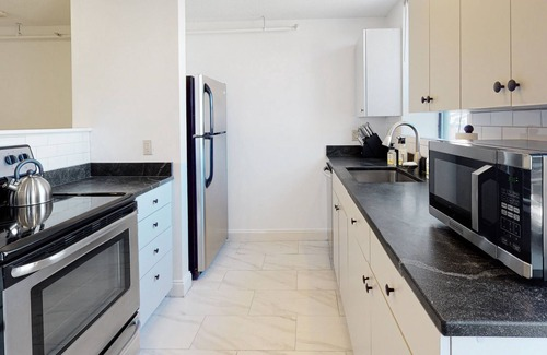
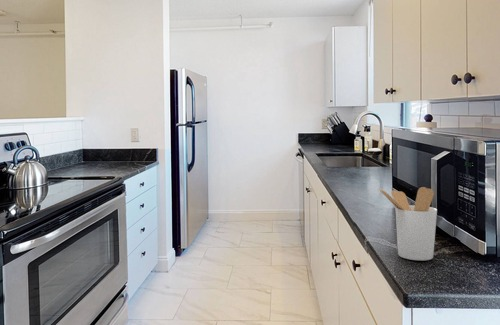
+ utensil holder (405, 220)
